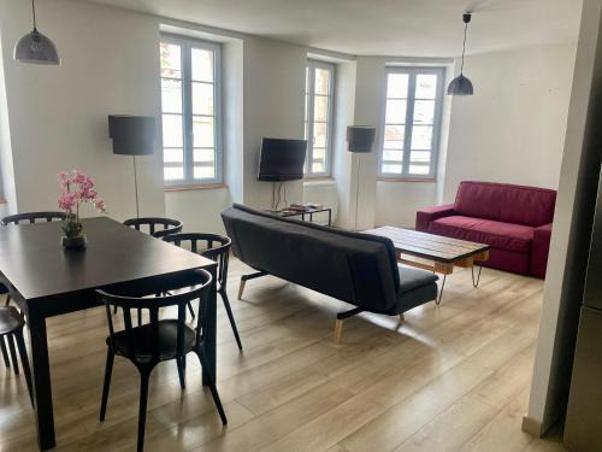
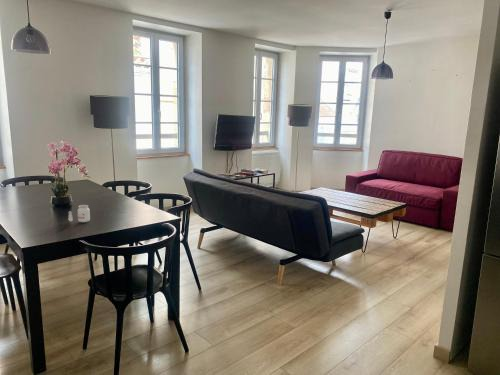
+ candle (79, 214)
